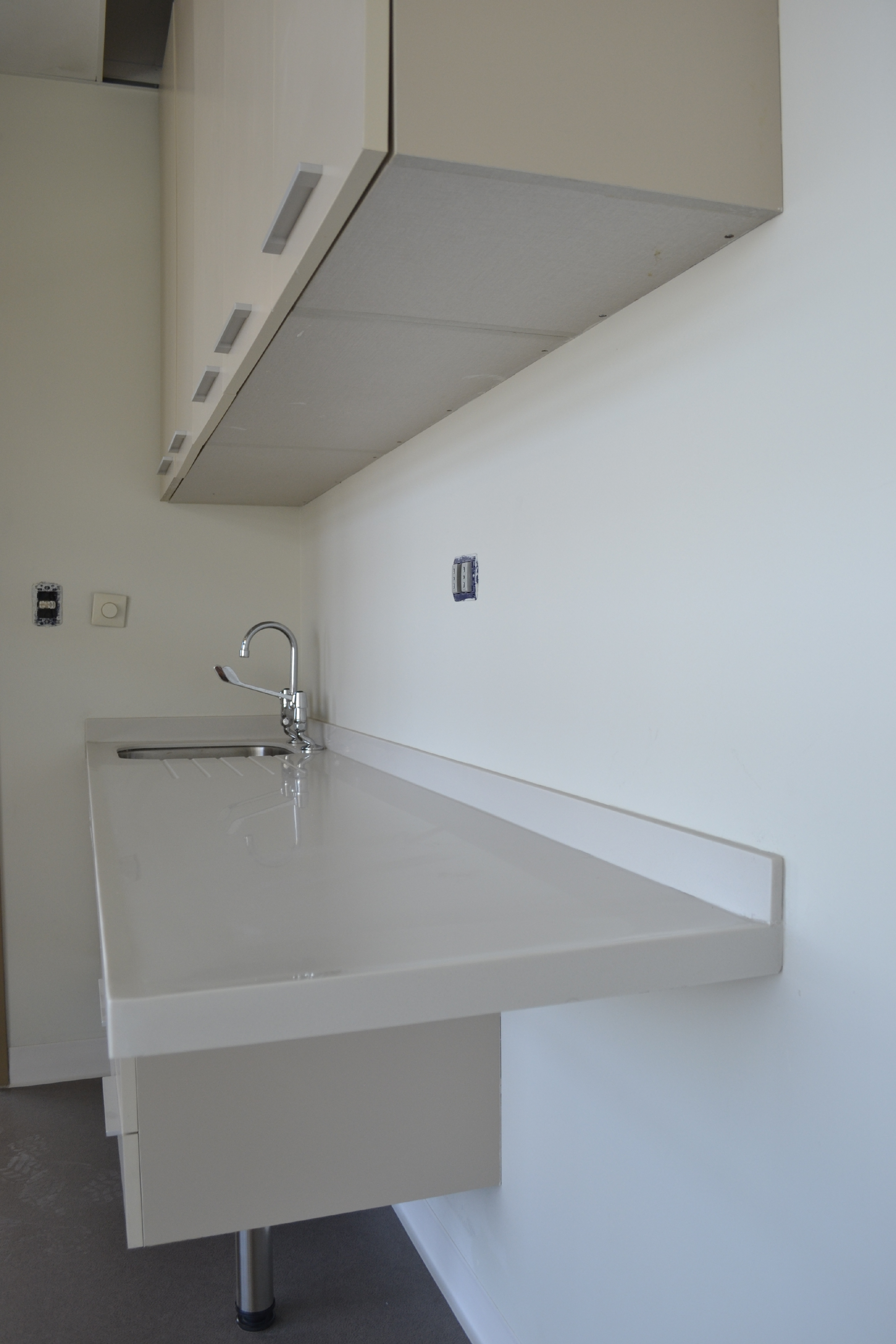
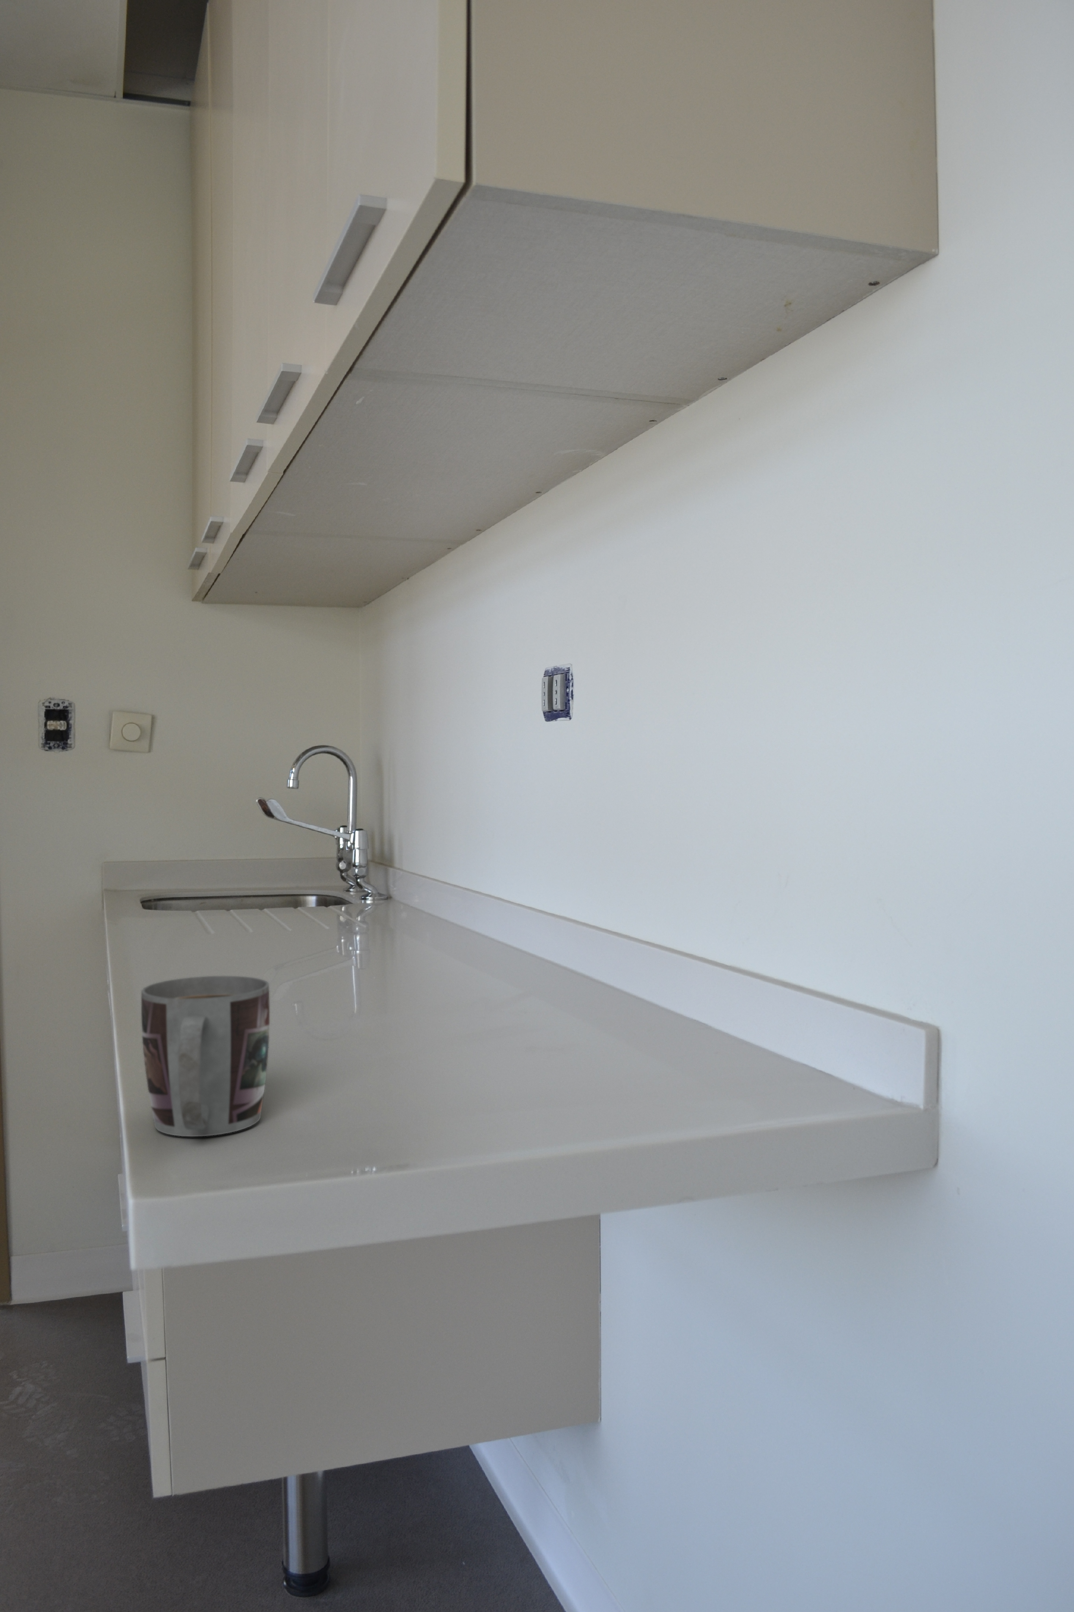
+ mug (203, 1060)
